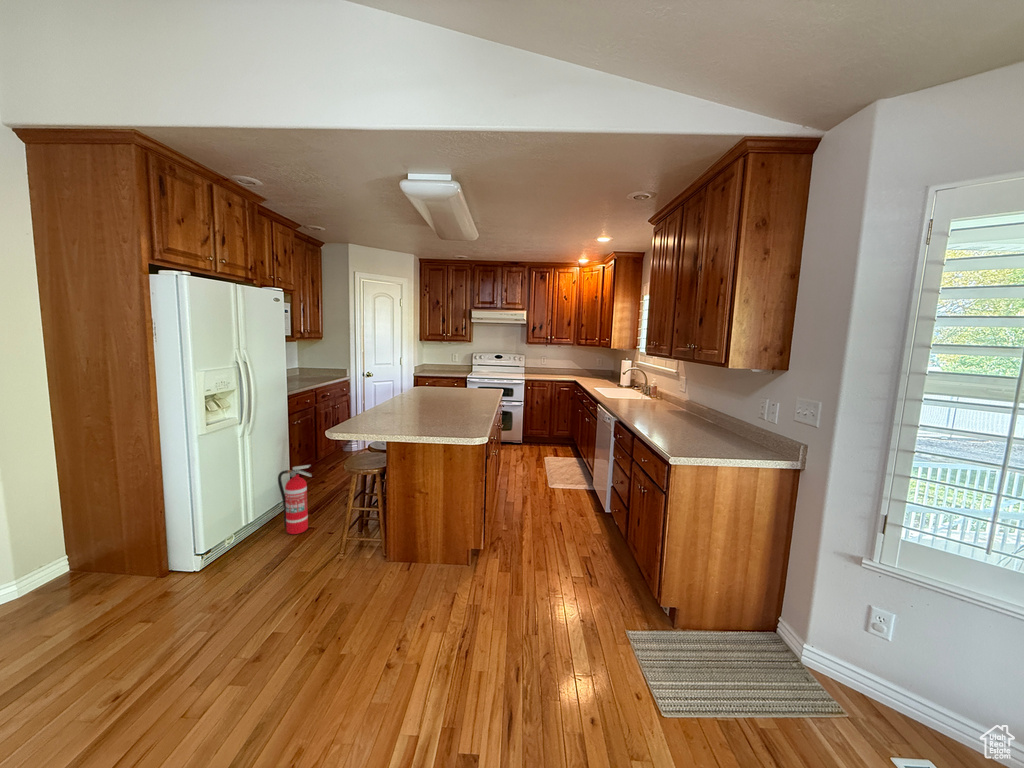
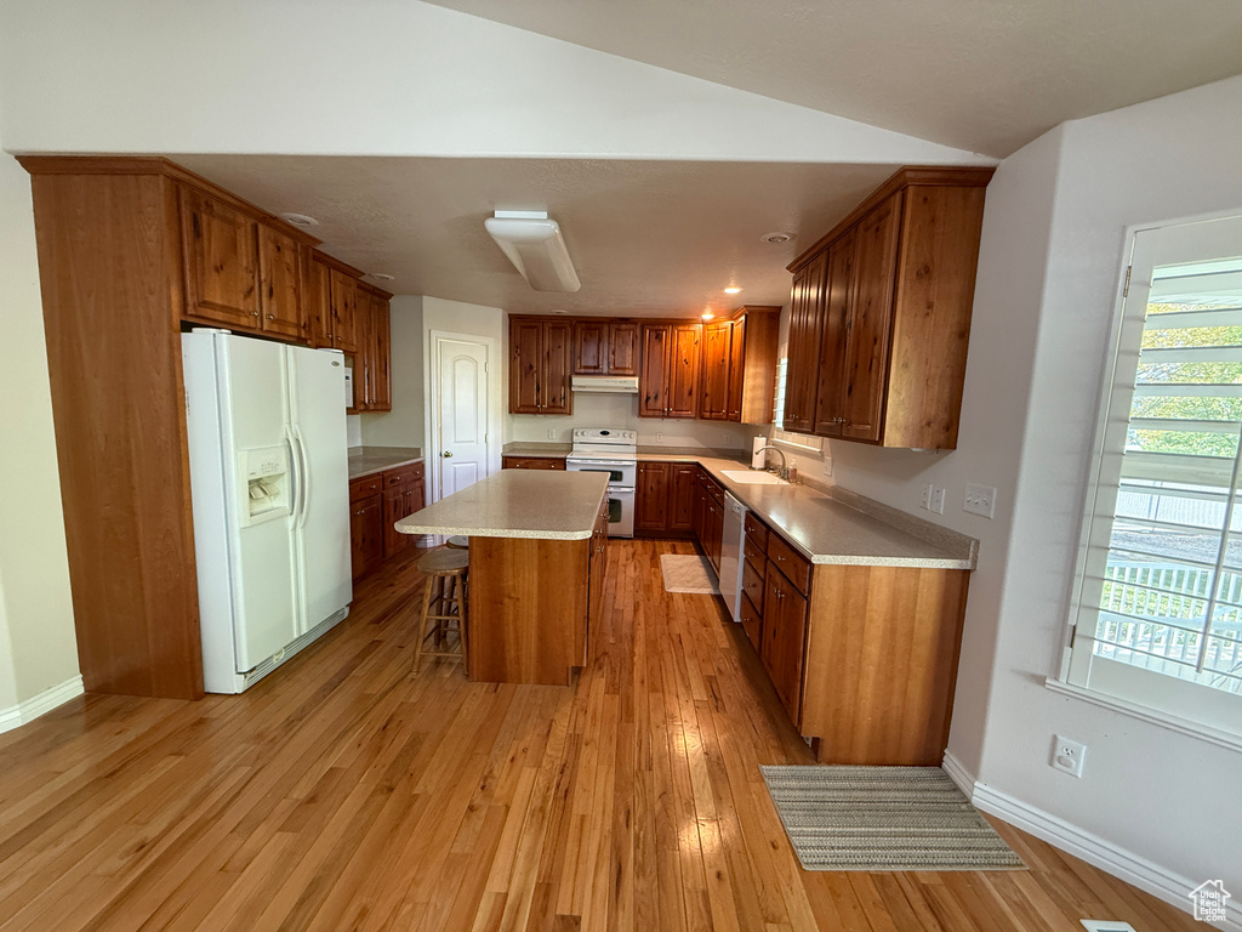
- fire extinguisher (295, 498)
